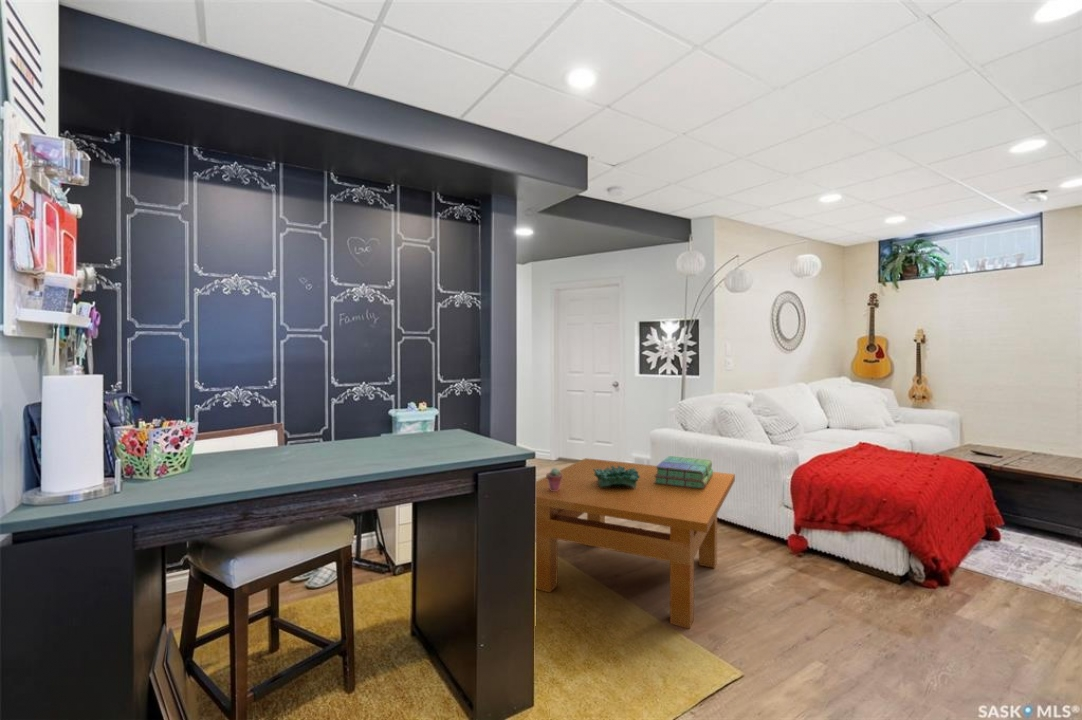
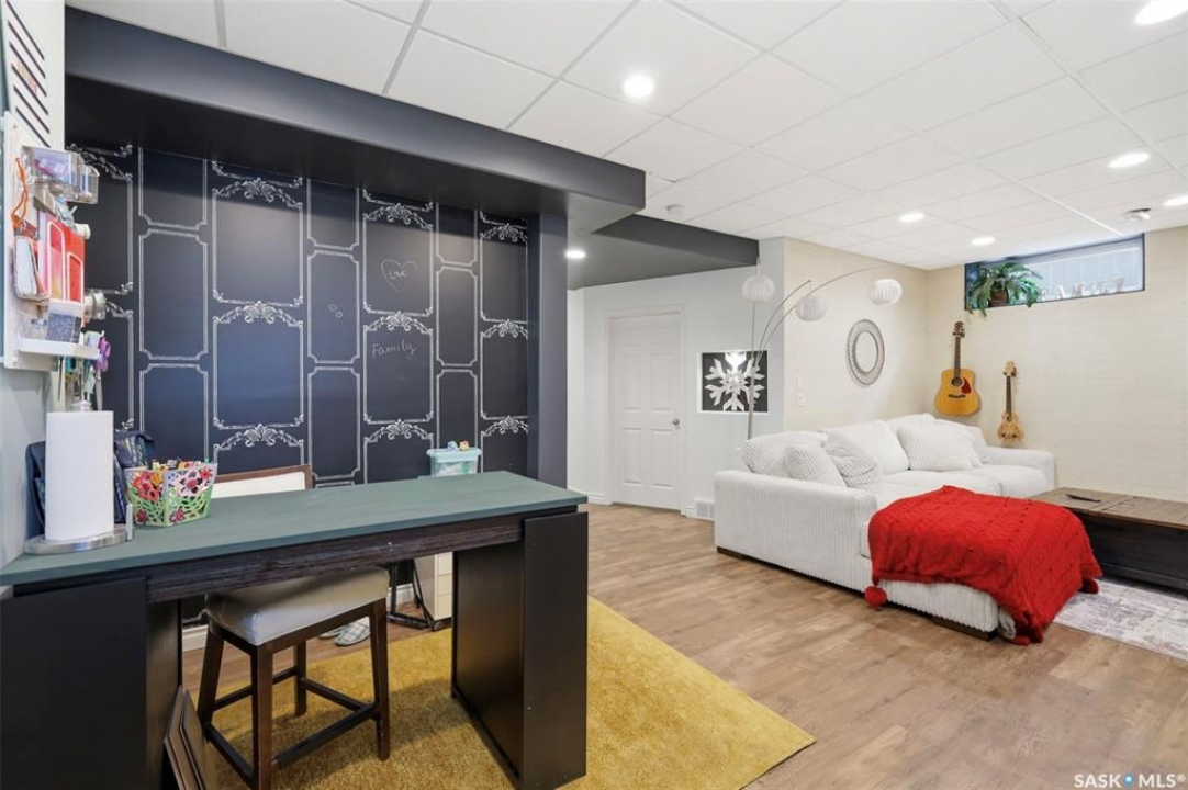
- potted succulent (554, 478)
- decorative bowl (615, 476)
- stack of books (684, 470)
- table (631, 528)
